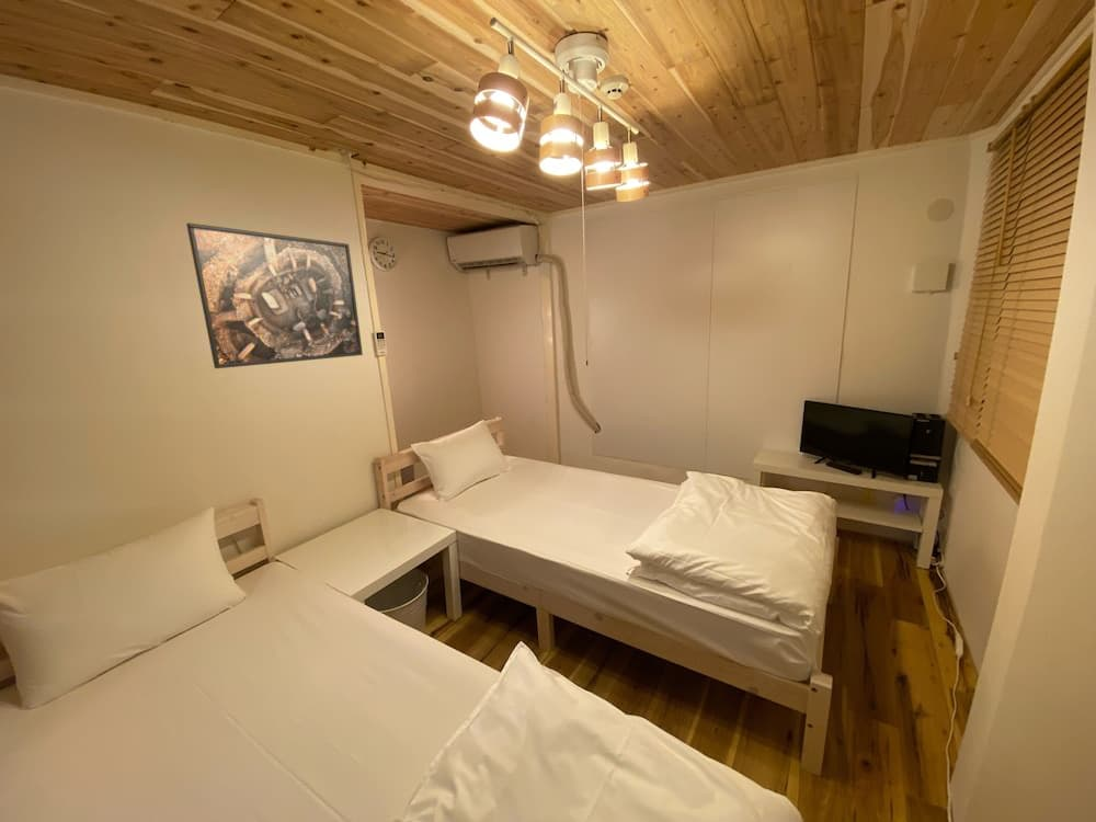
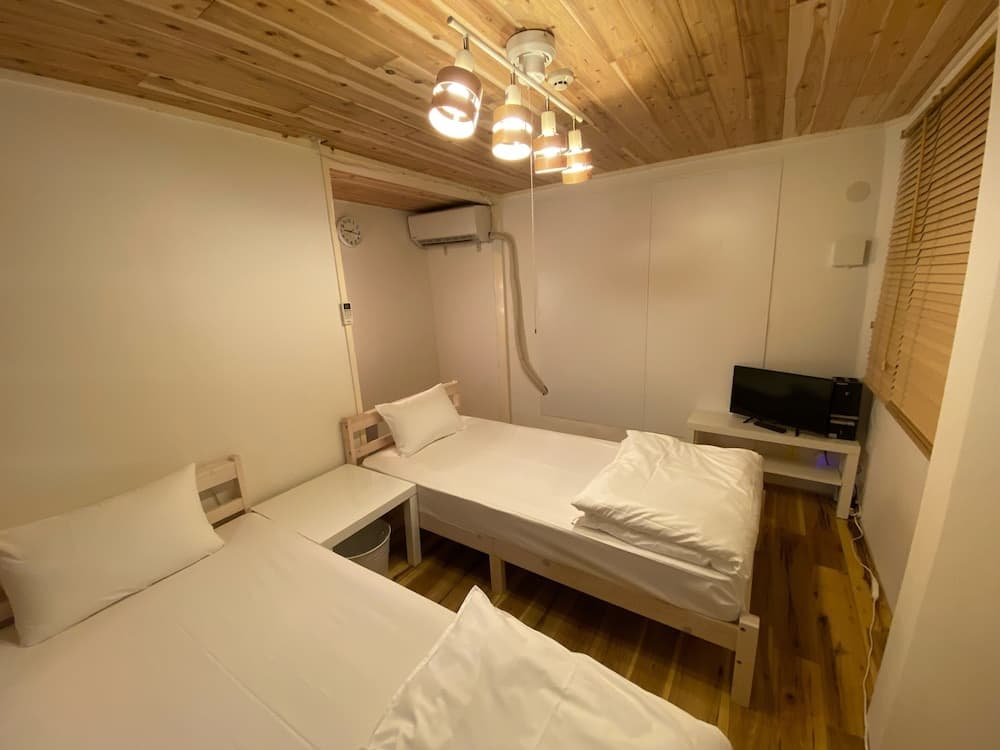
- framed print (288, 299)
